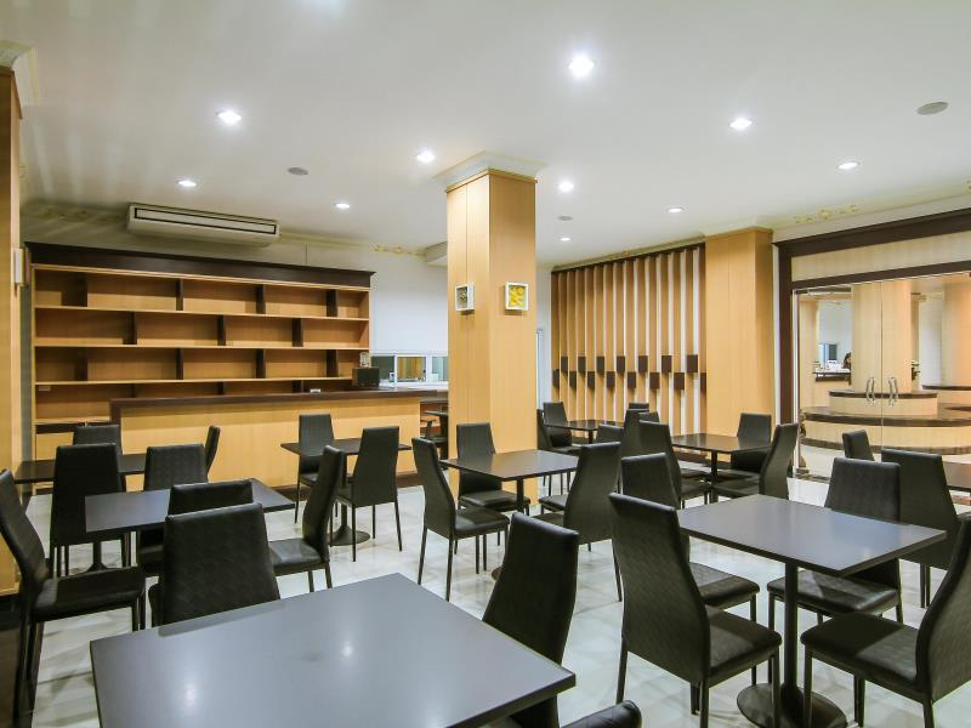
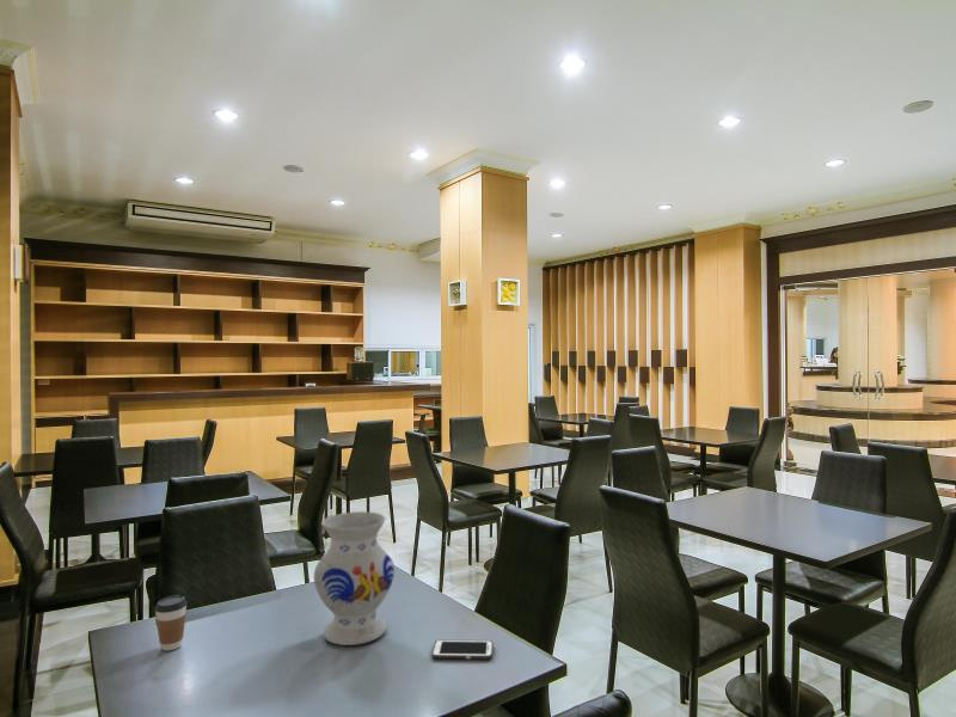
+ vase (354, 576)
+ cell phone (462, 649)
+ coffee cup (171, 623)
